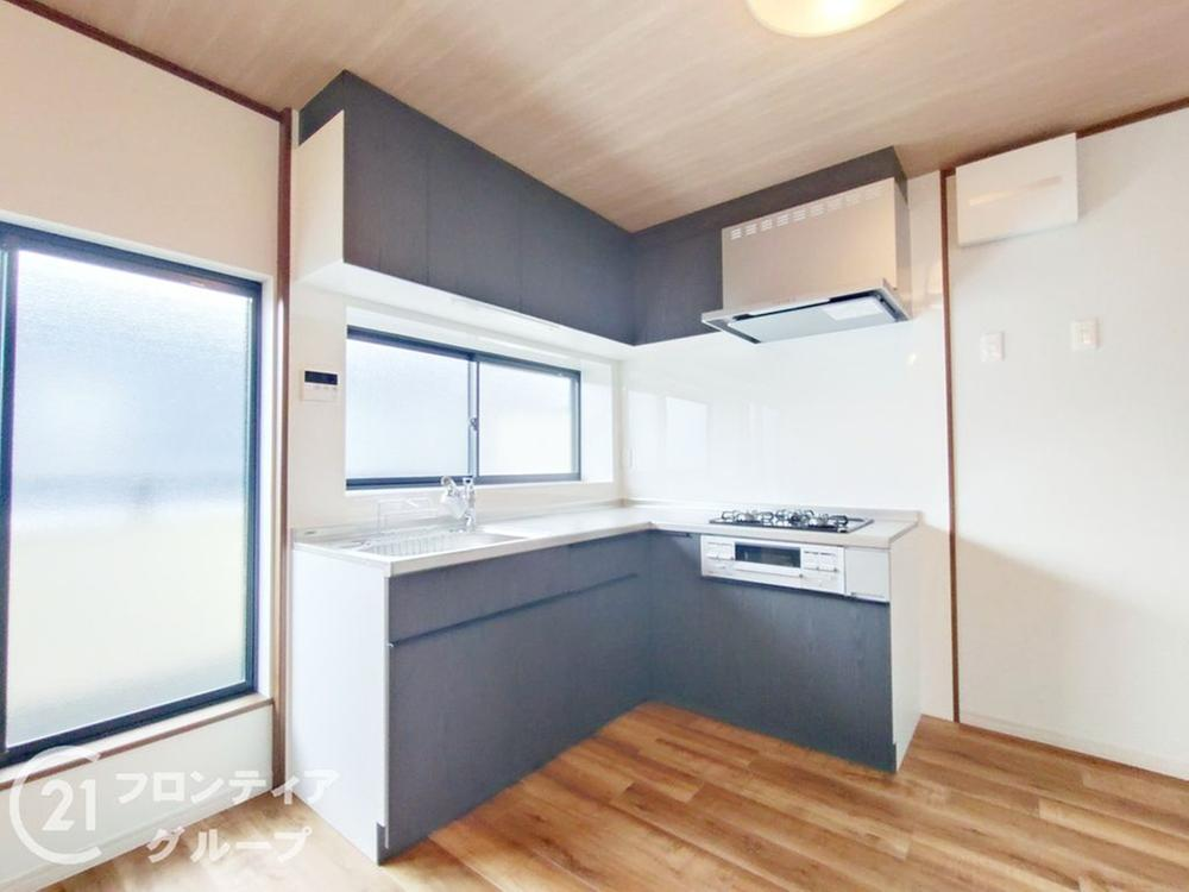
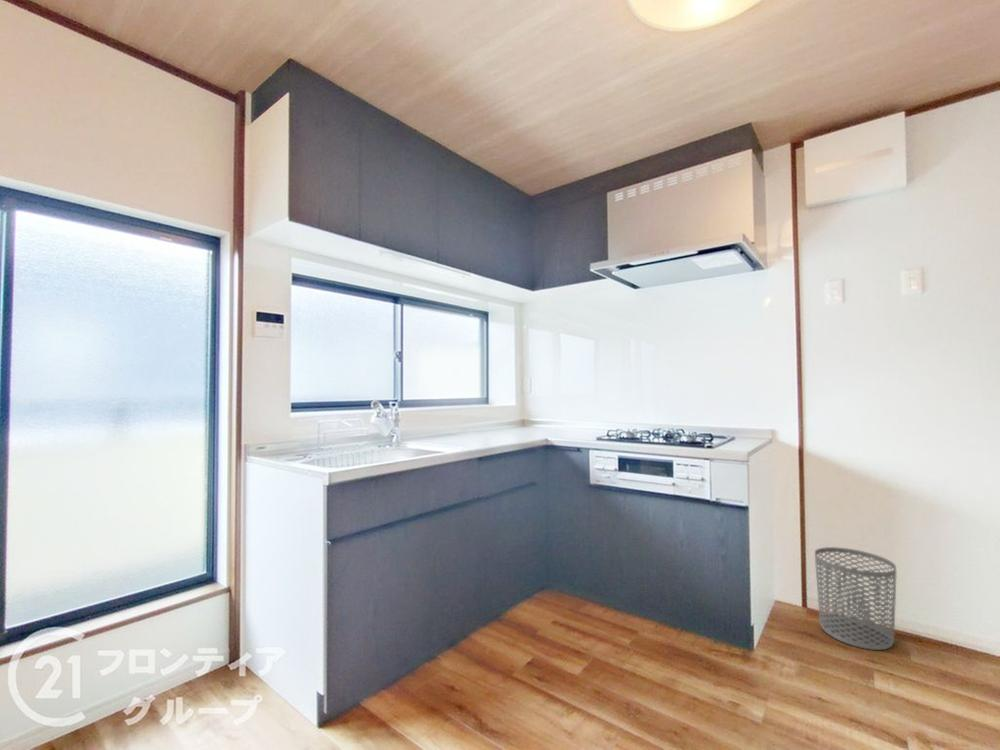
+ waste bin (855, 596)
